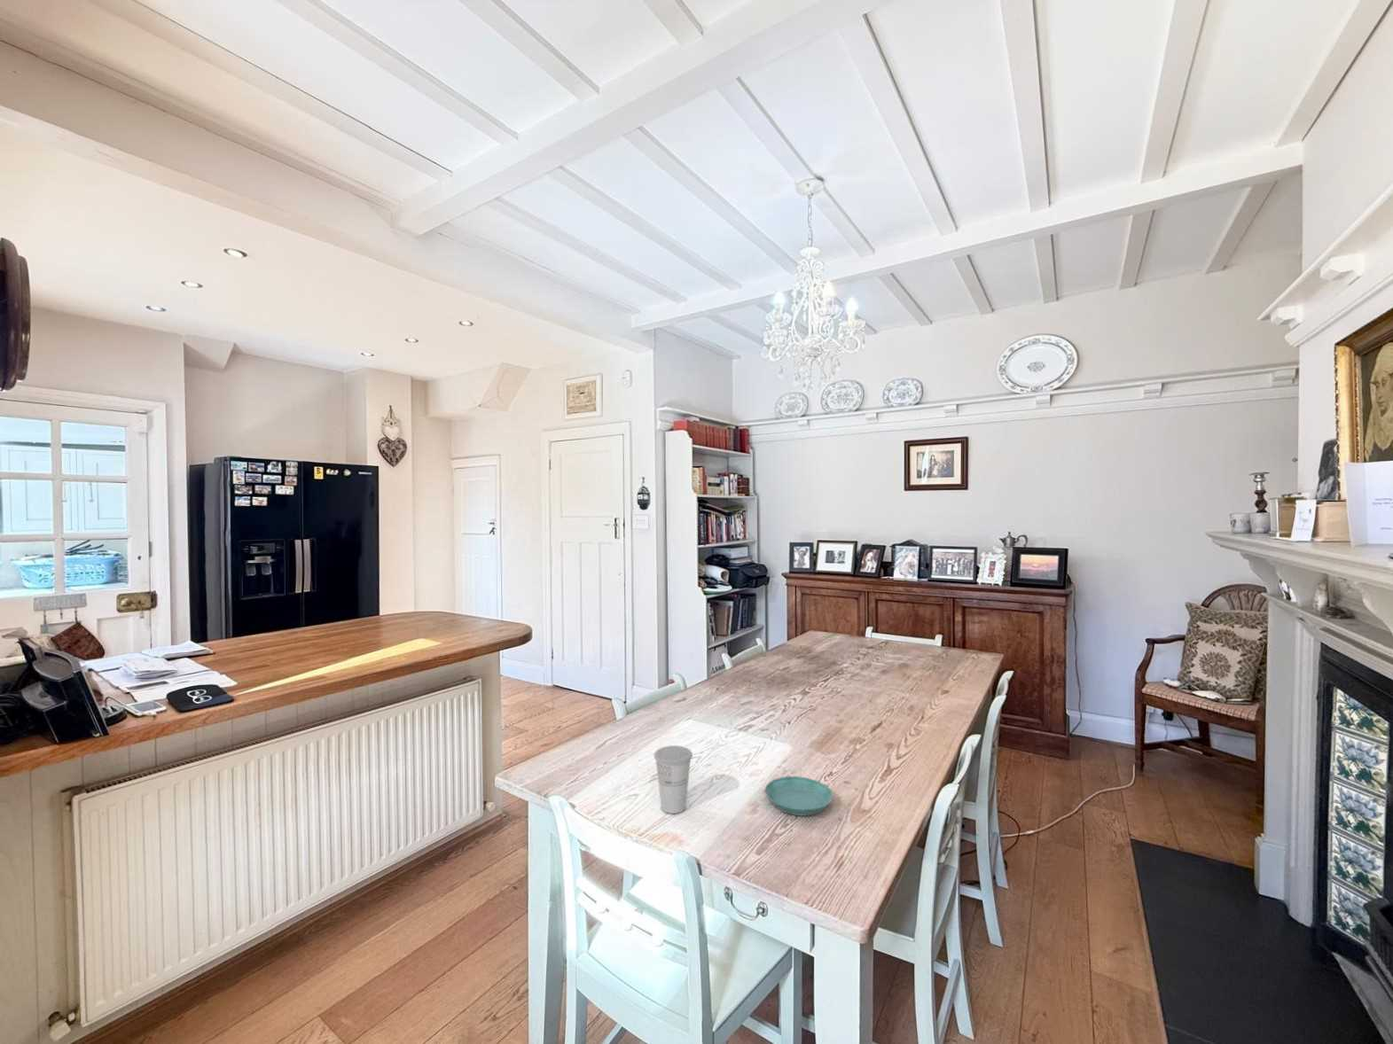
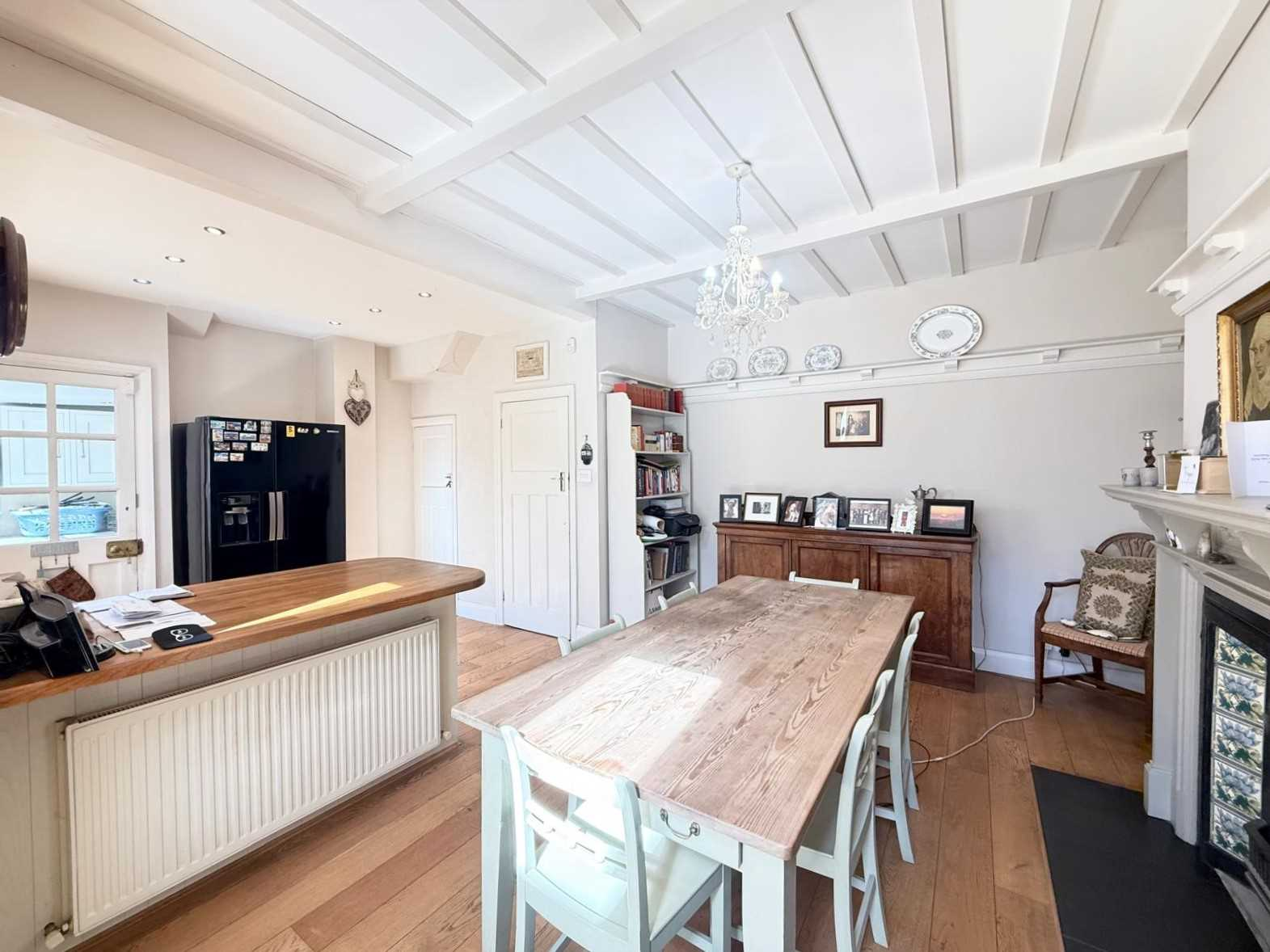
- saucer (799, 797)
- cup (673, 779)
